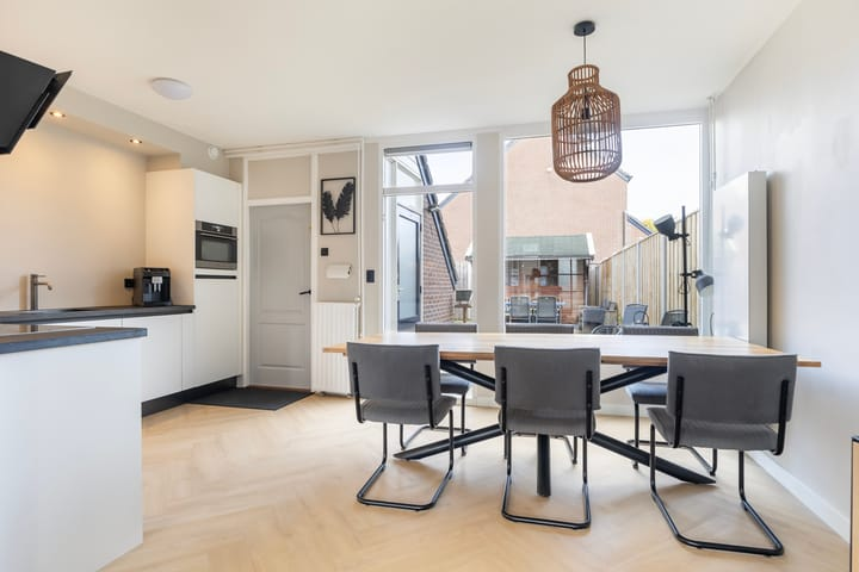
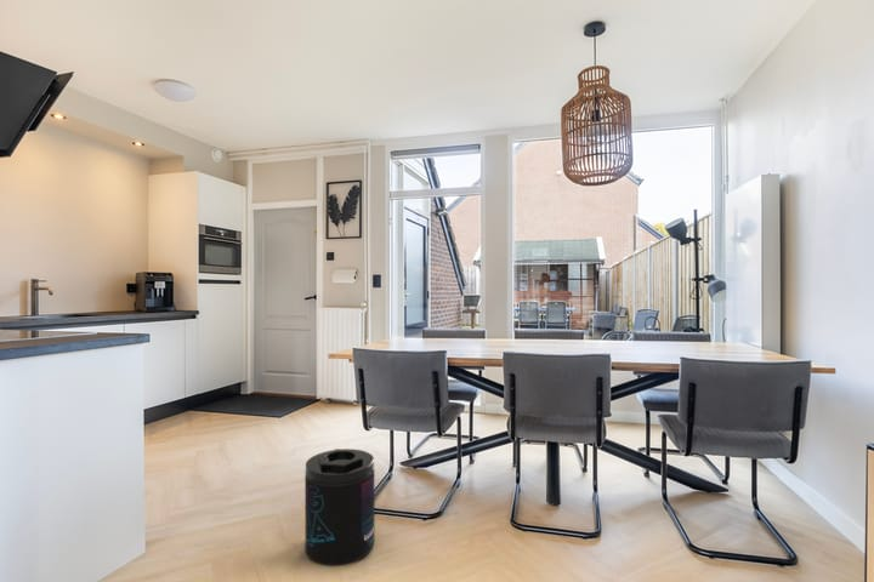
+ supplement container (340, 501)
